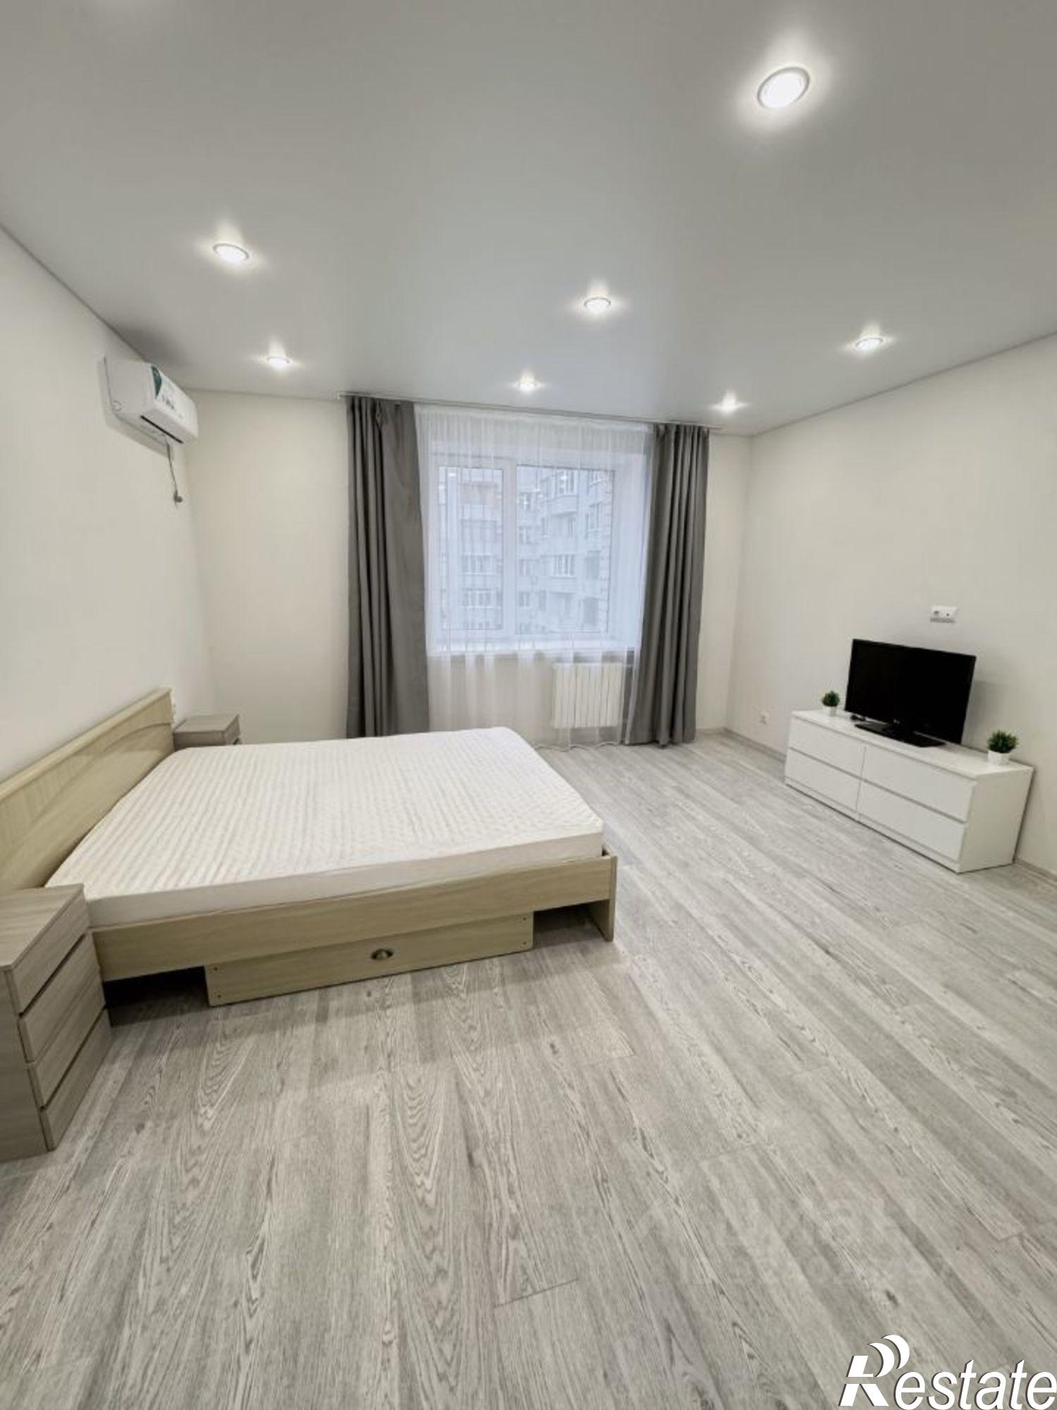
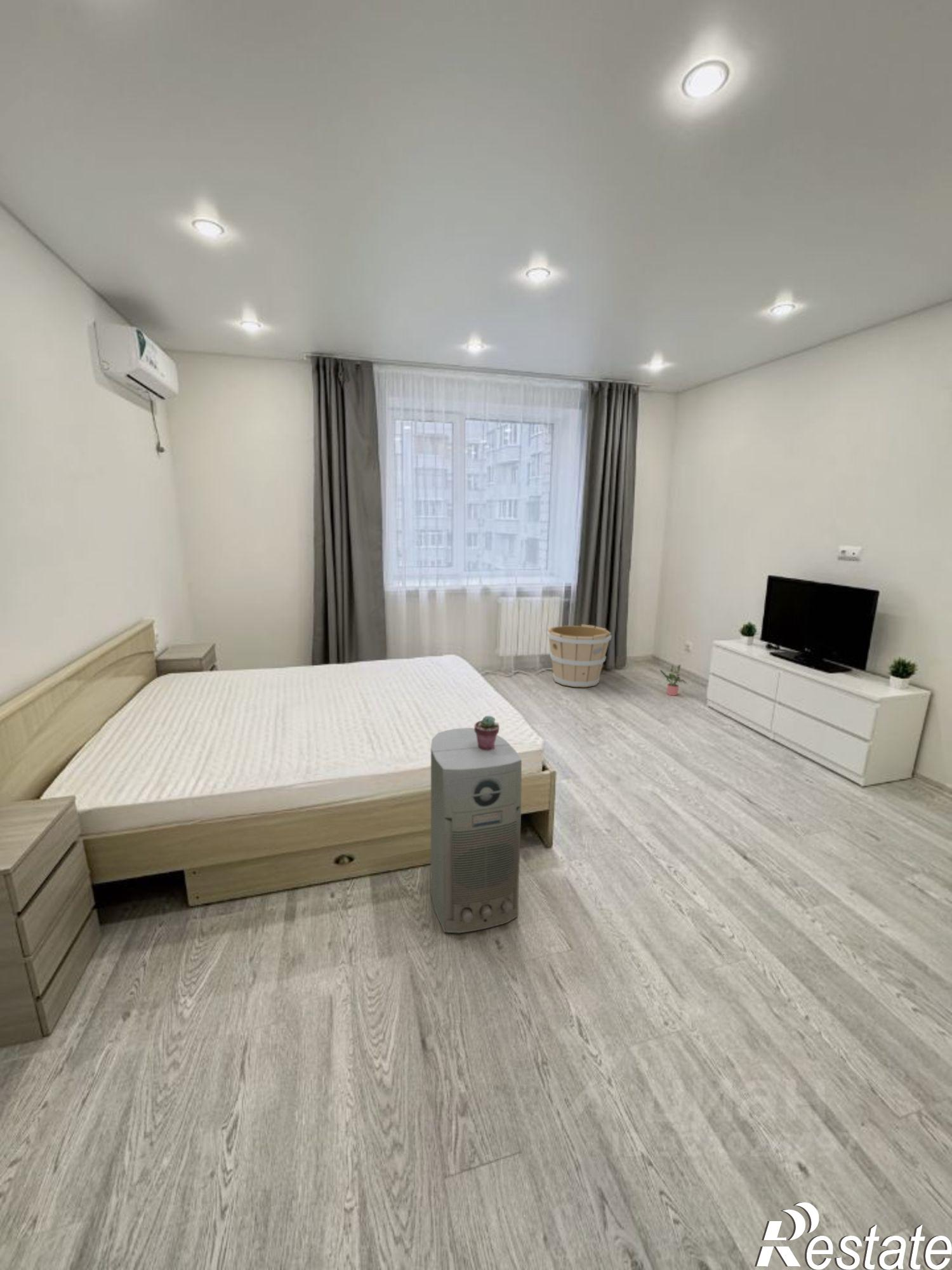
+ potted plant (674, 681)
+ air purifier (470, 823)
+ wooden bucket (577, 655)
+ potted succulent (487, 731)
